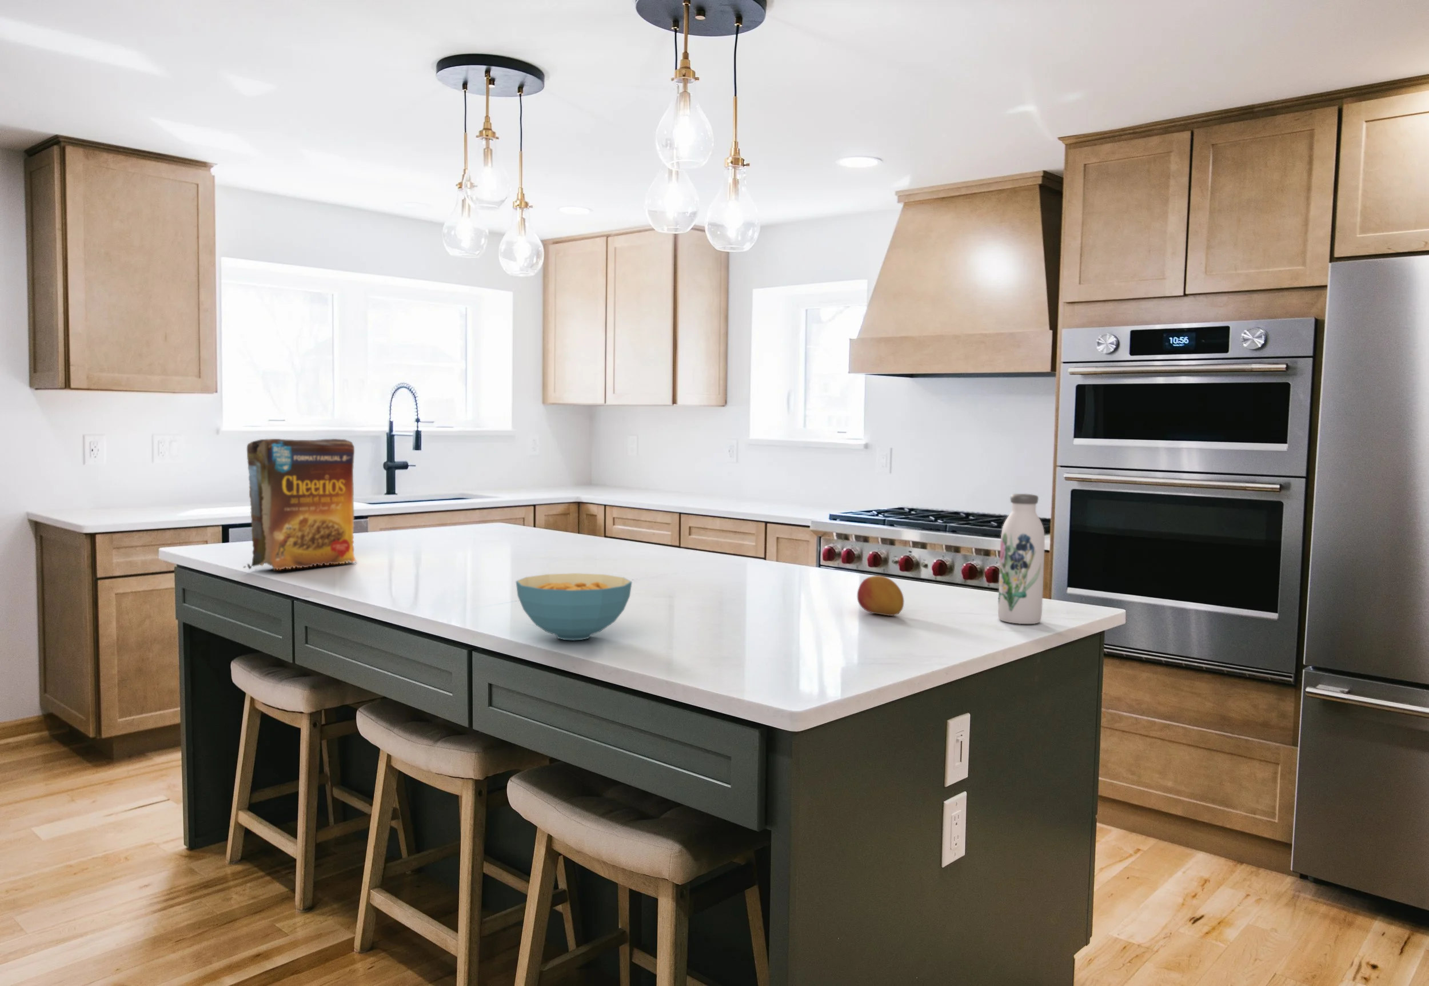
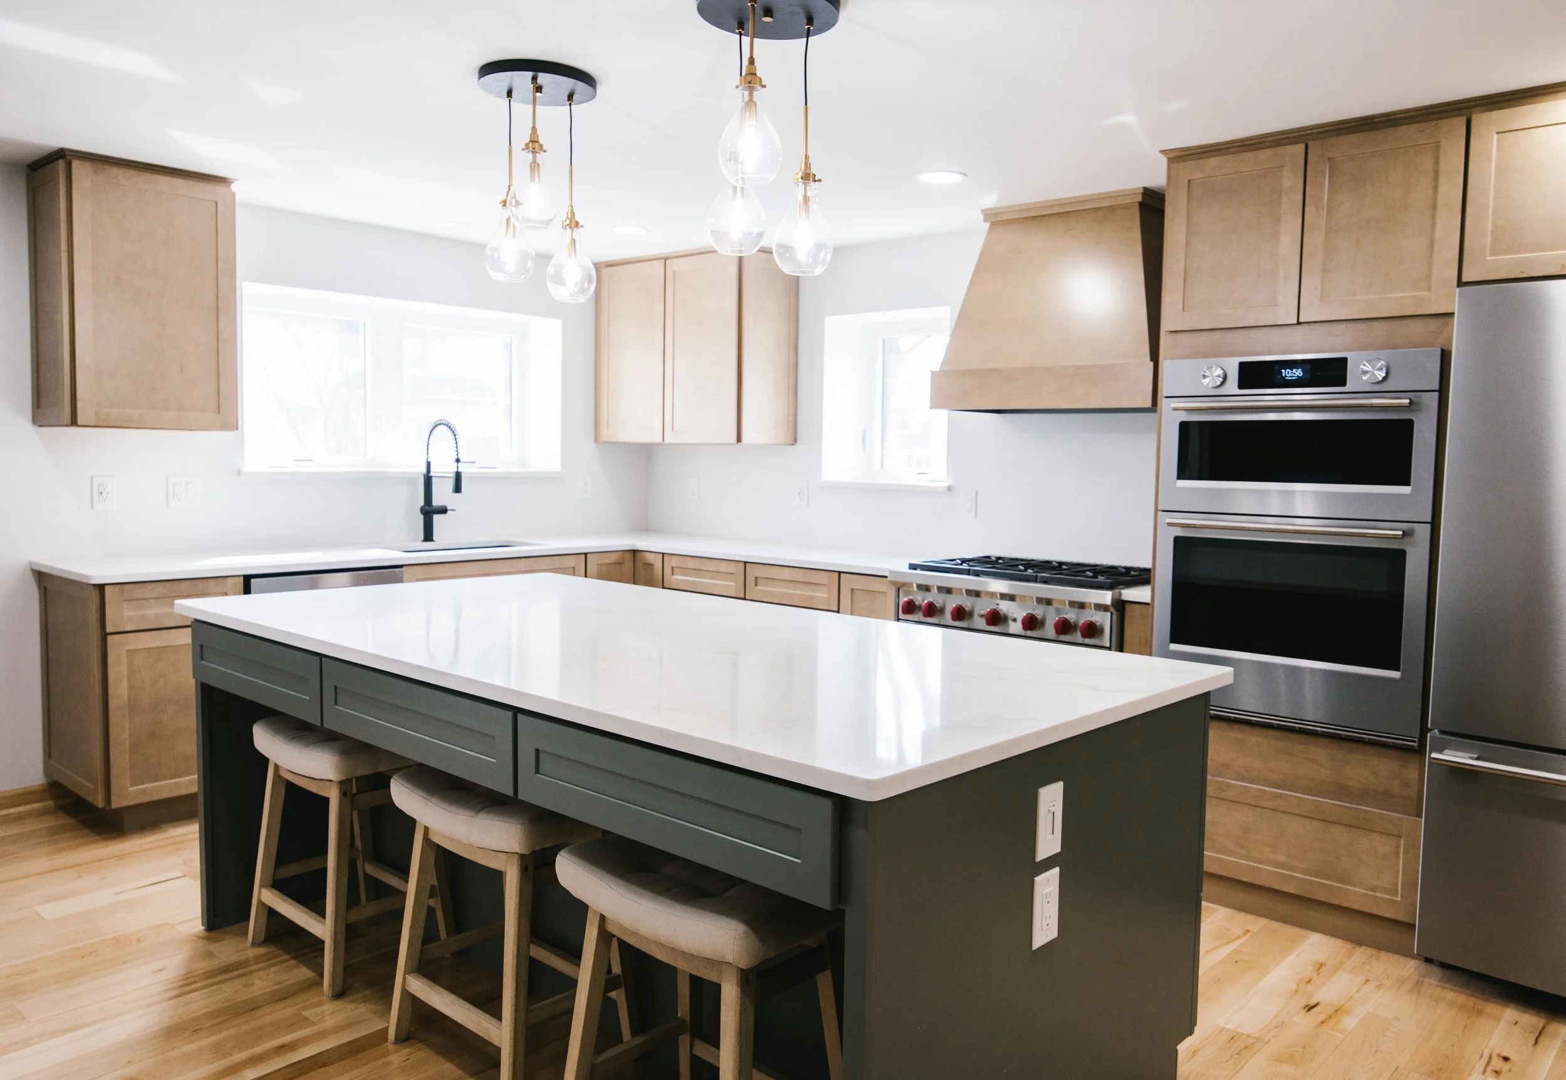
- cereal bowl (574, 608)
- cereal box (299, 502)
- water bottle (1022, 557)
- fruit (881, 595)
